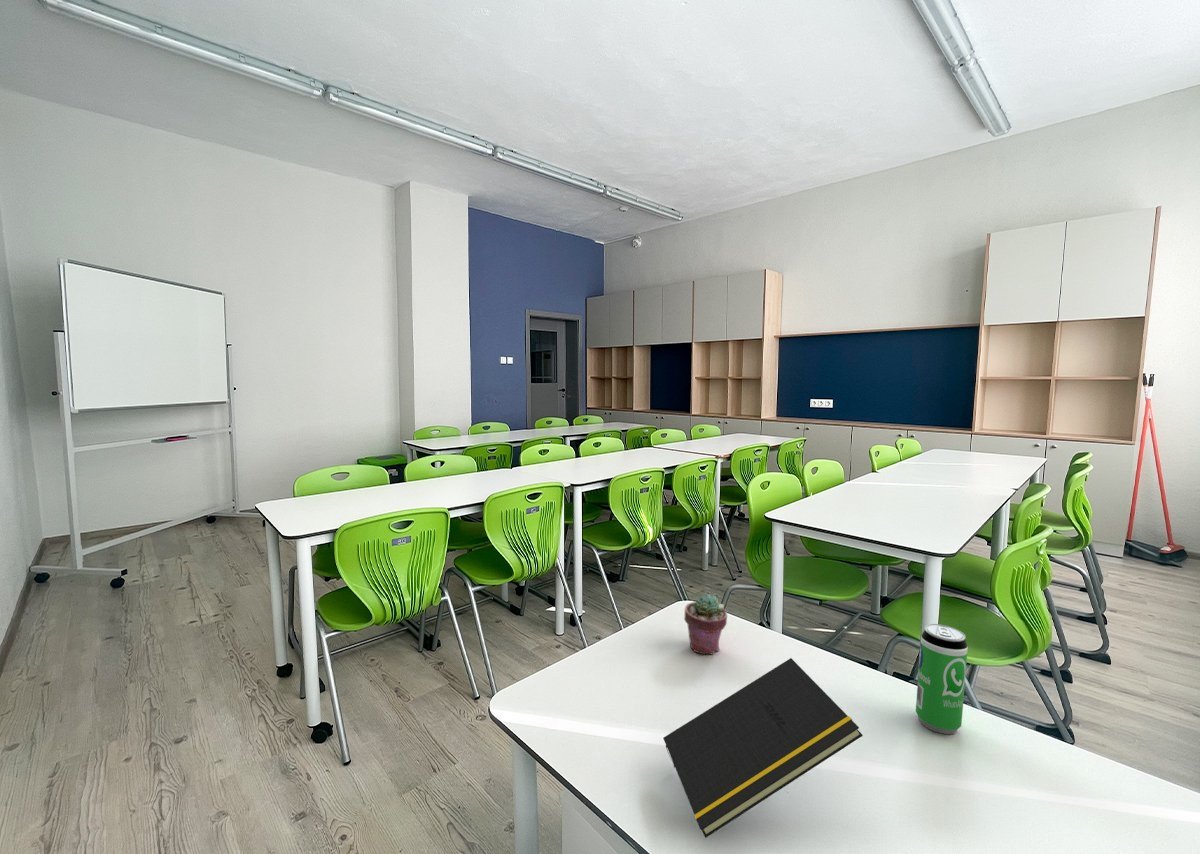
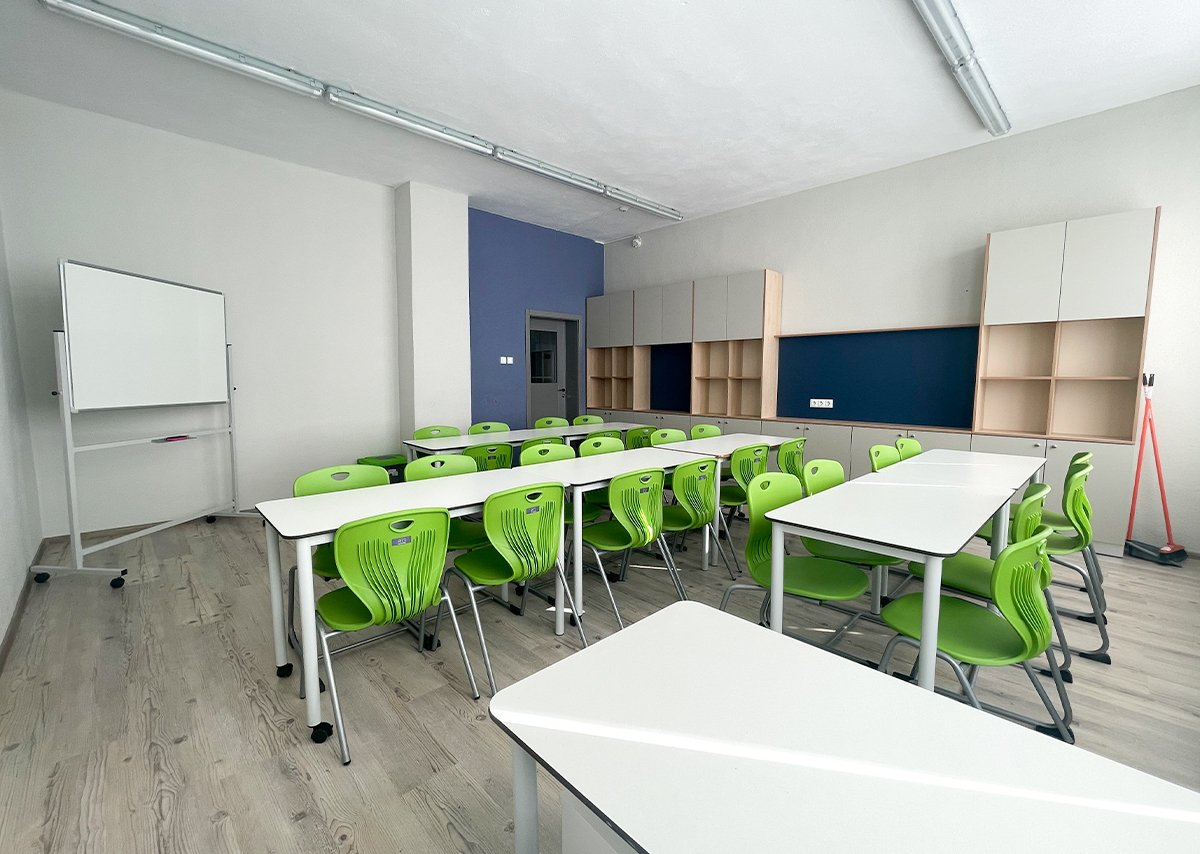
- potted succulent (705, 621)
- beverage can (941, 677)
- notepad (752, 746)
